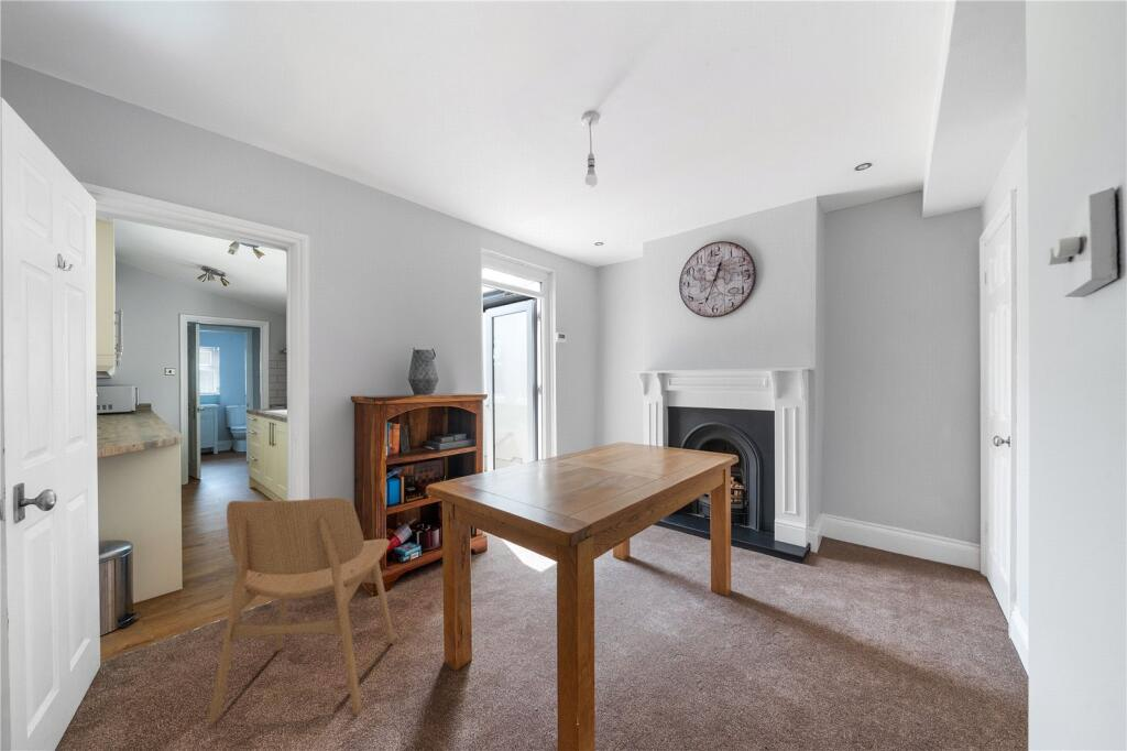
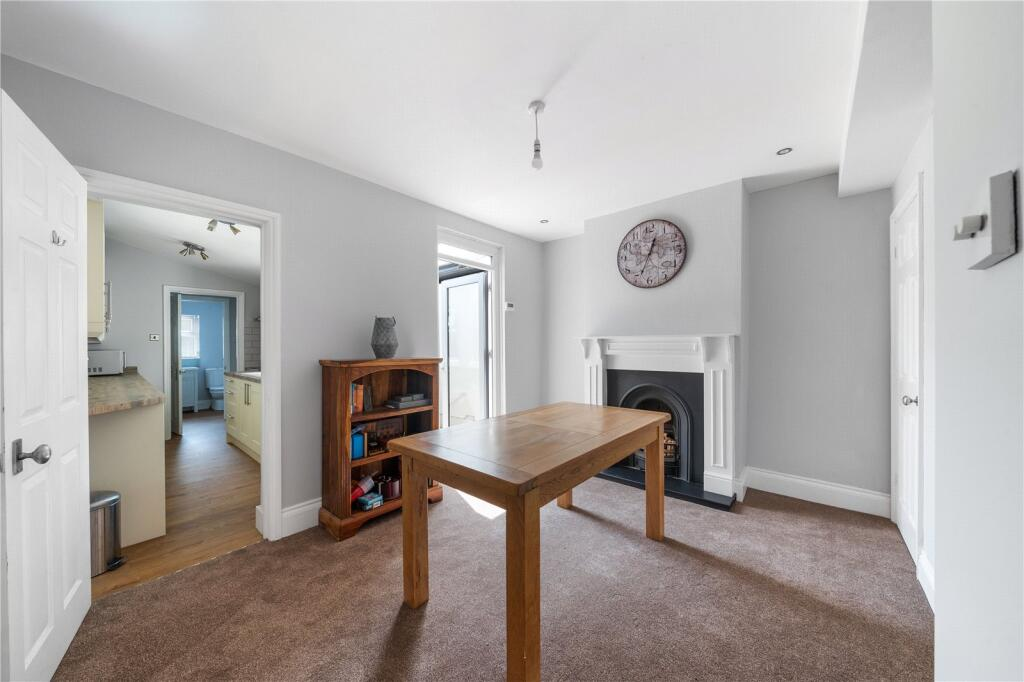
- dining chair (313, 580)
